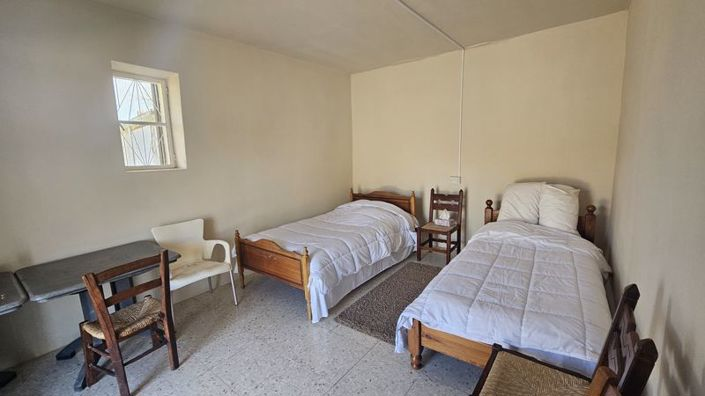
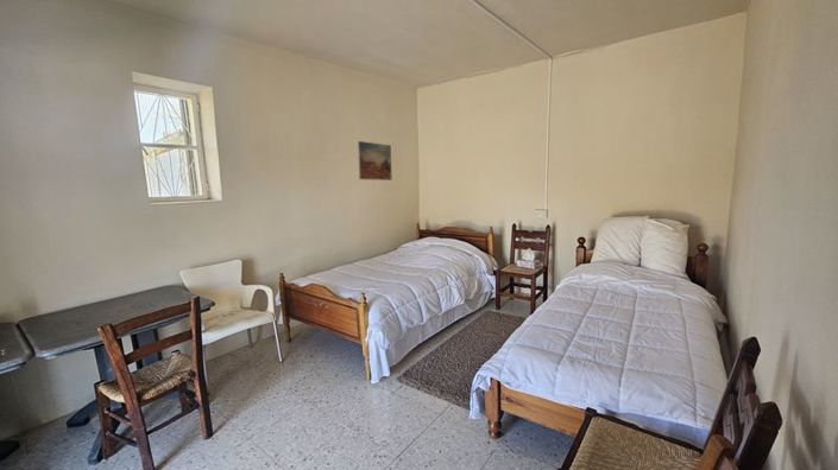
+ wall art (376, 161)
